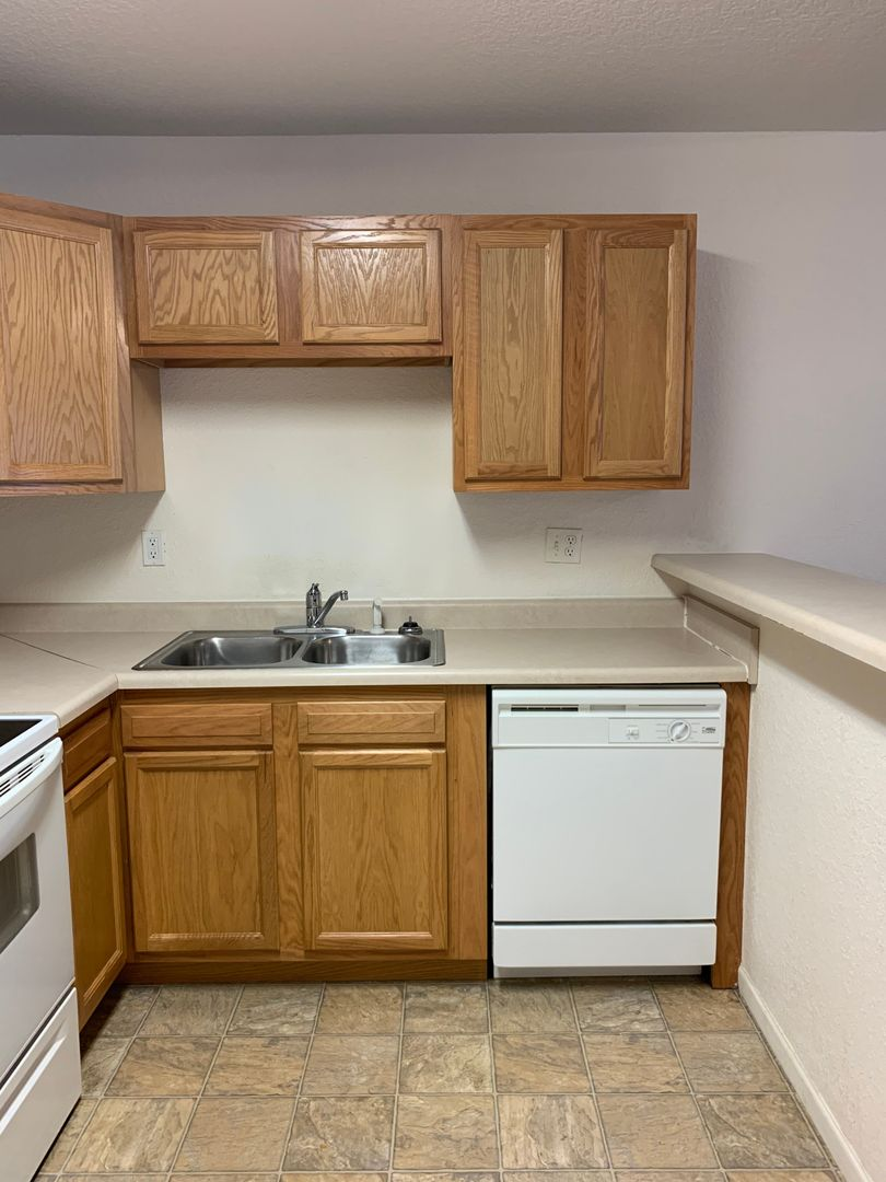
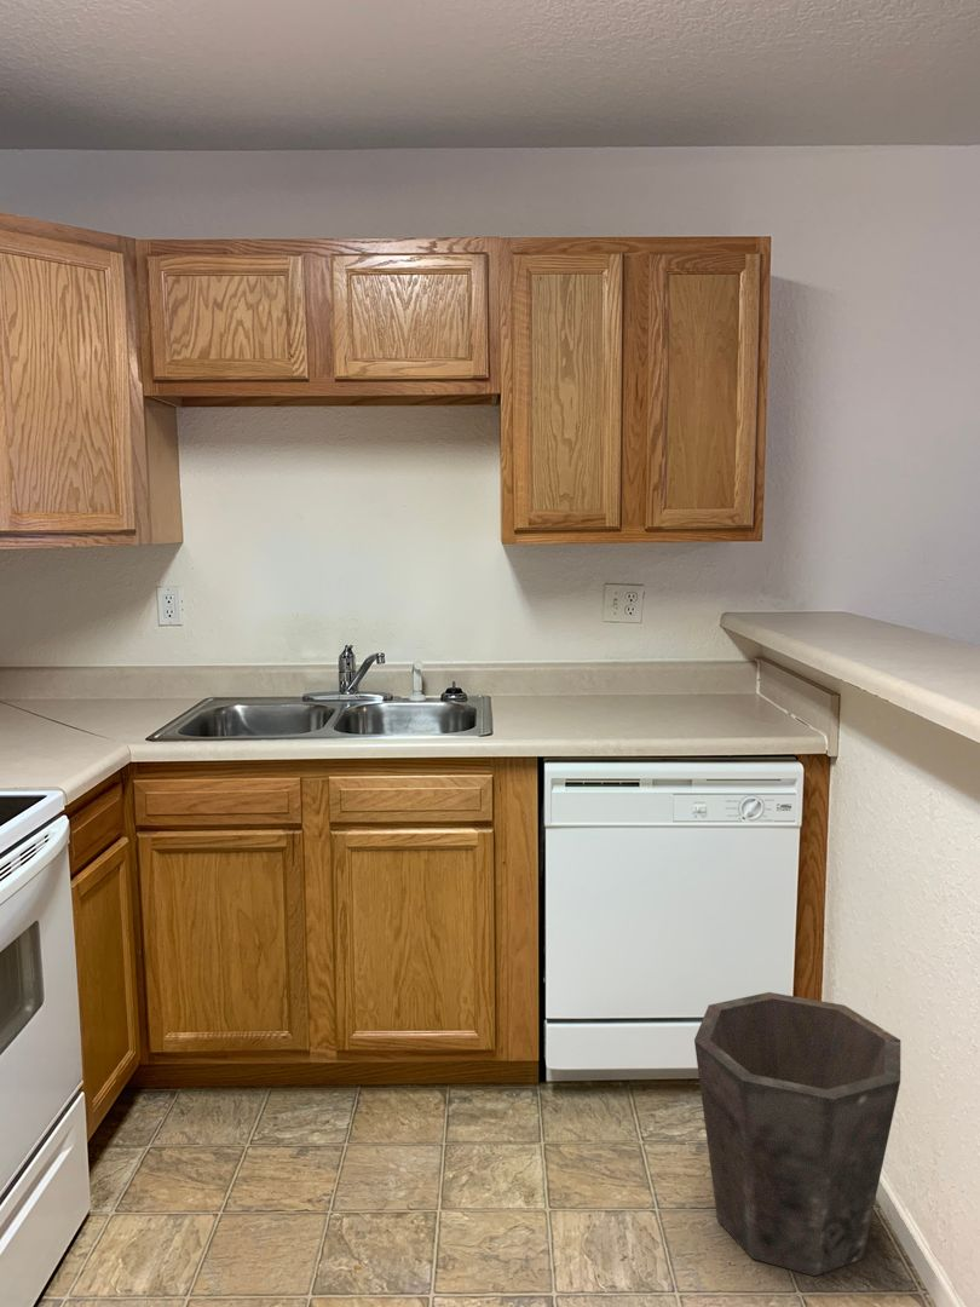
+ waste bin (794, 1130)
